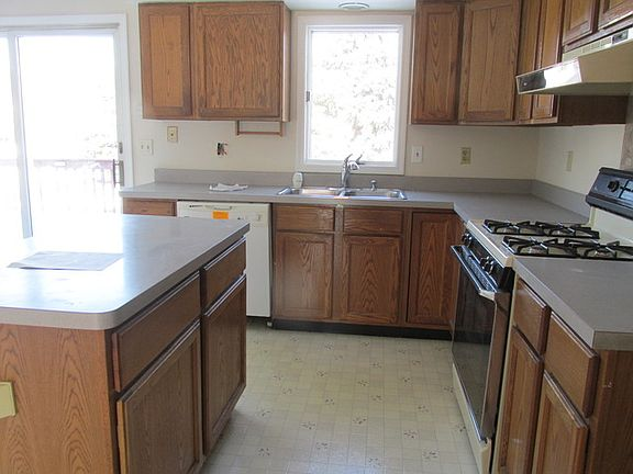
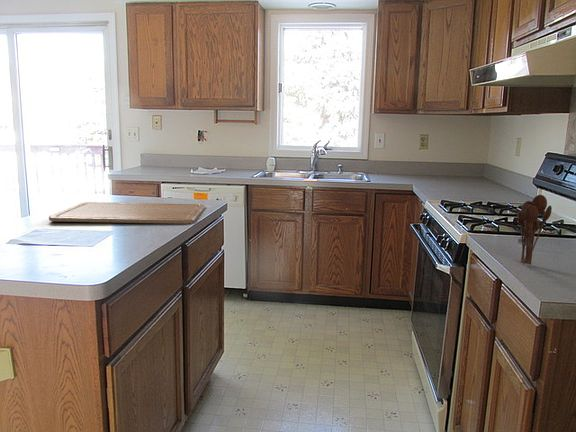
+ utensil holder (531, 230)
+ chopping board (133, 211)
